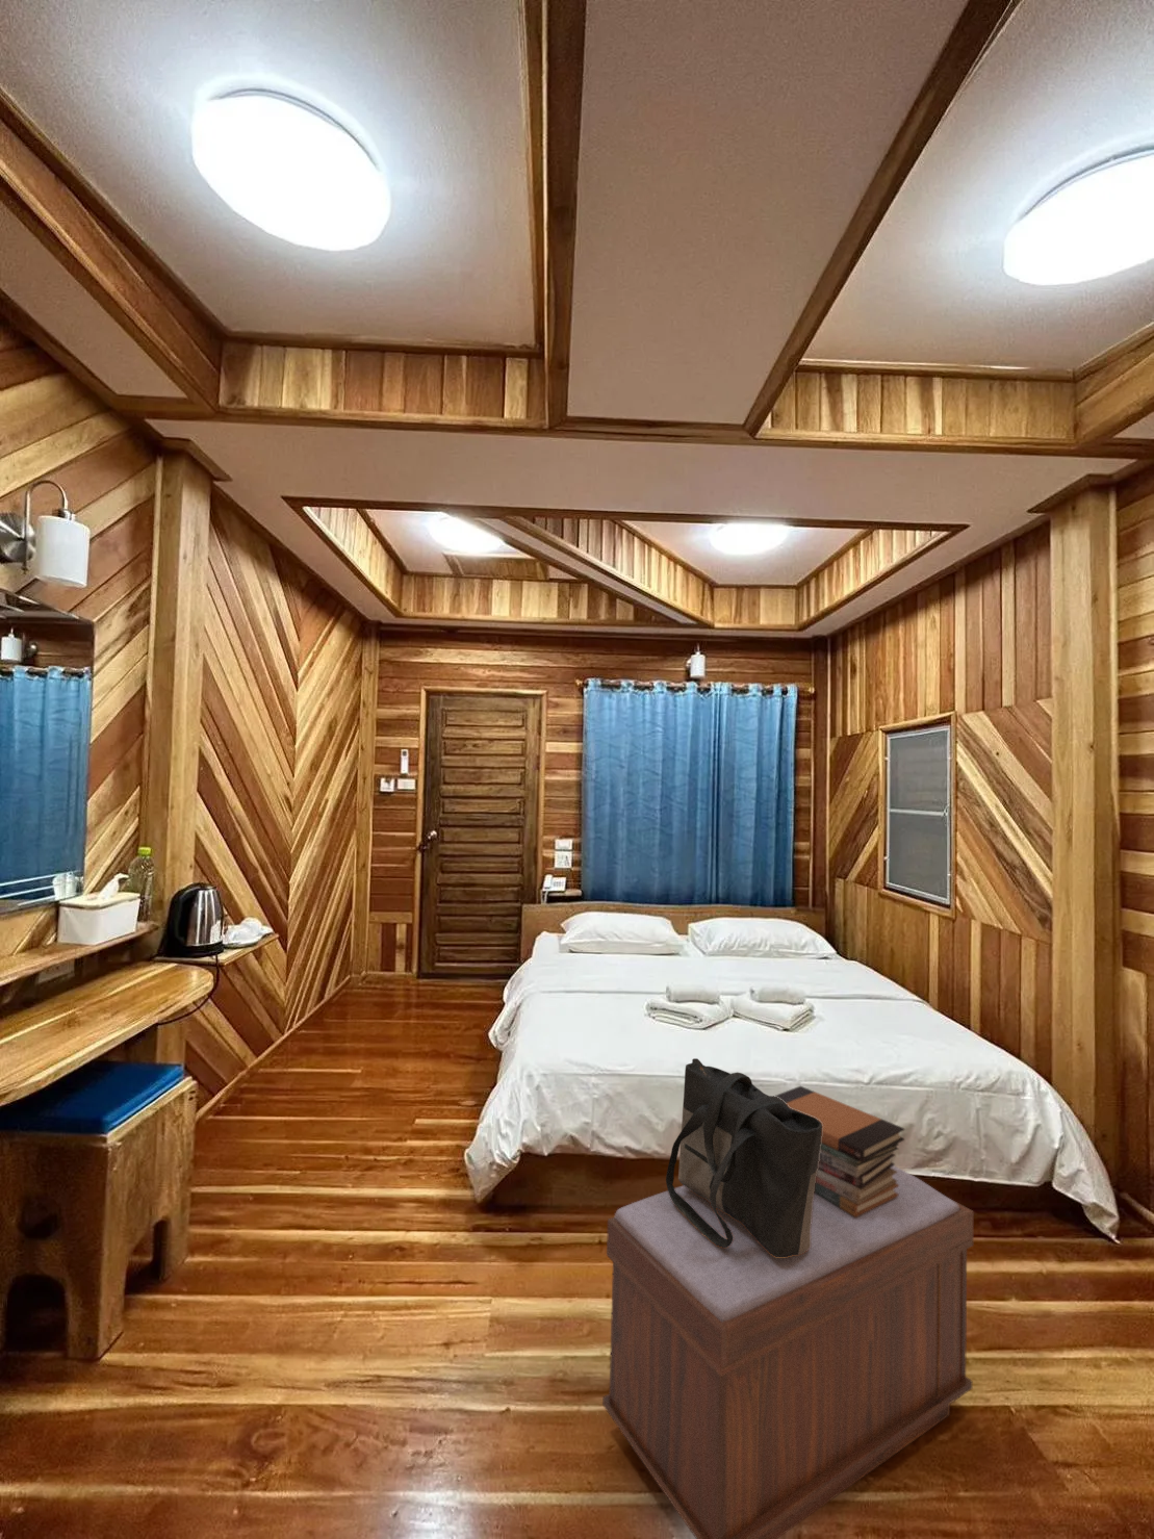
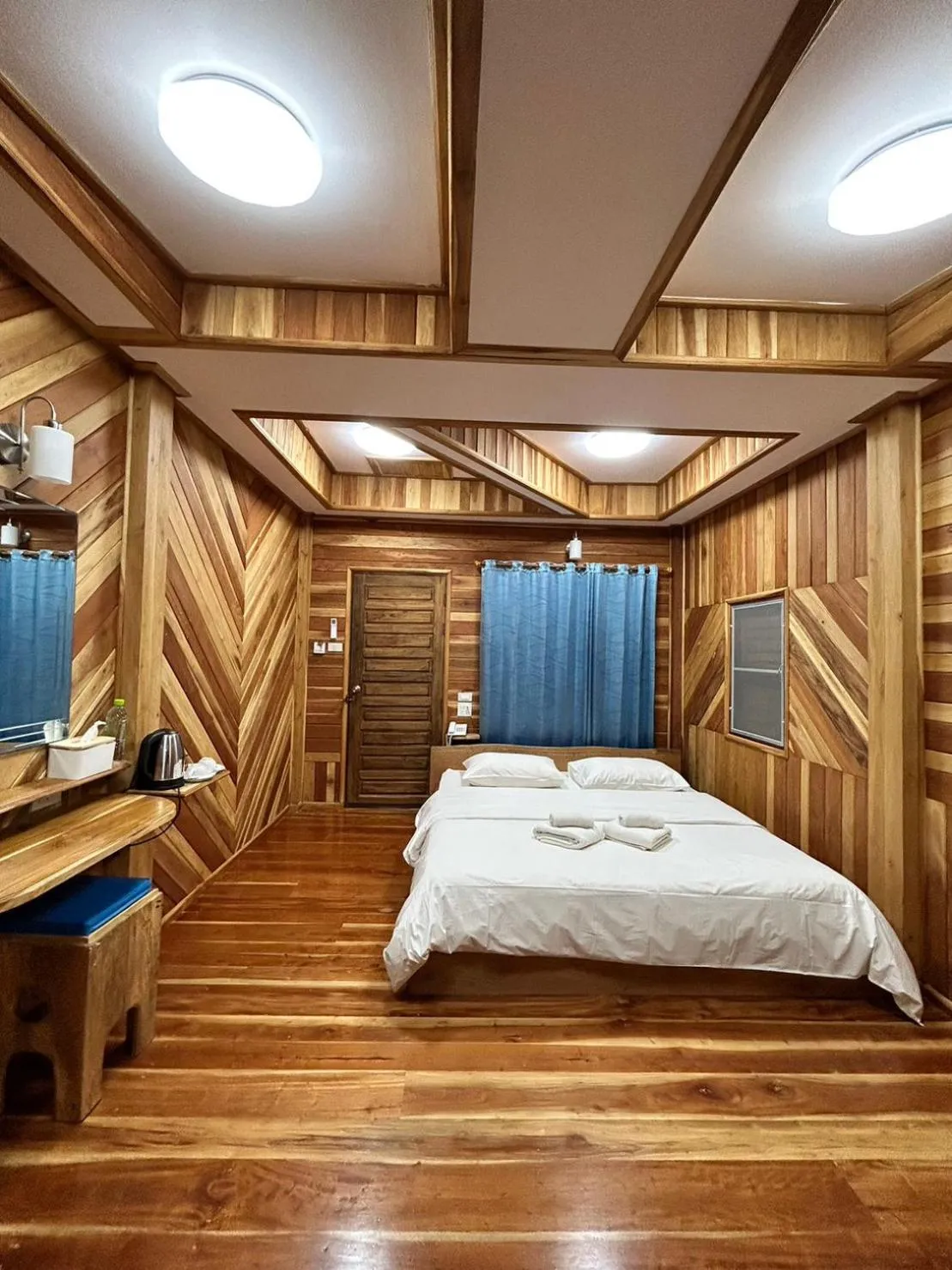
- tote bag (732, 1151)
- bench (790, 1309)
- book stack (827, 1145)
